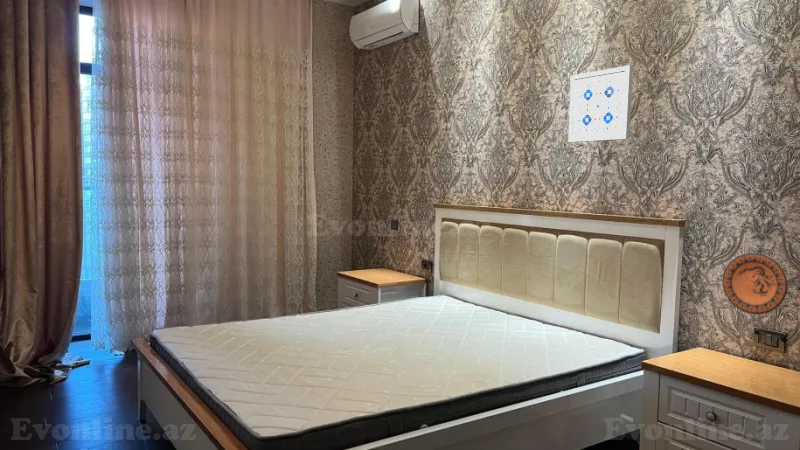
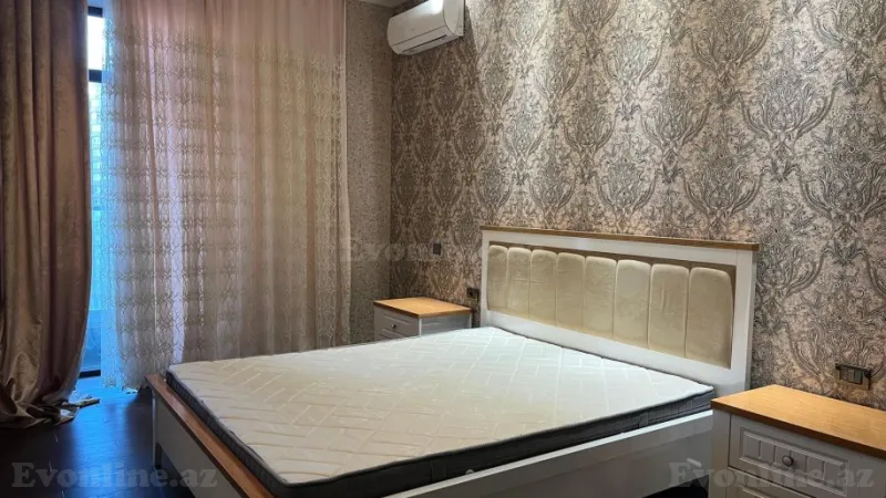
- wall art (598, 105)
- decorative plate (754, 283)
